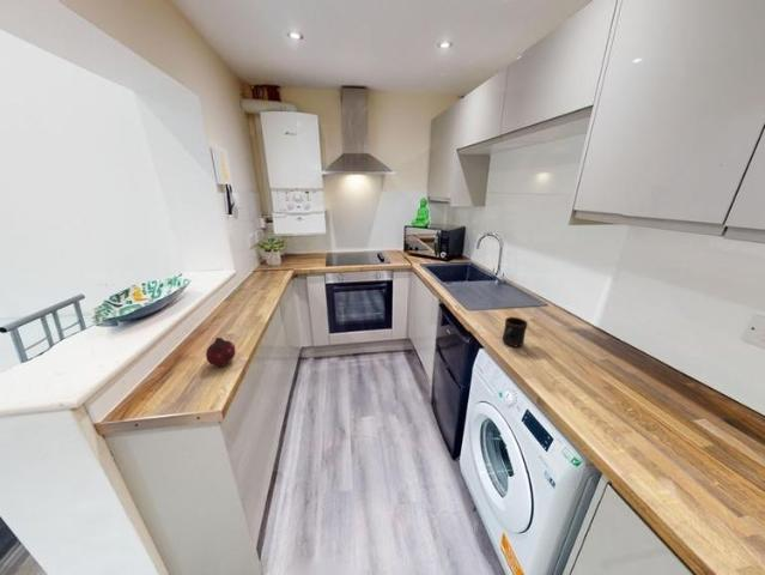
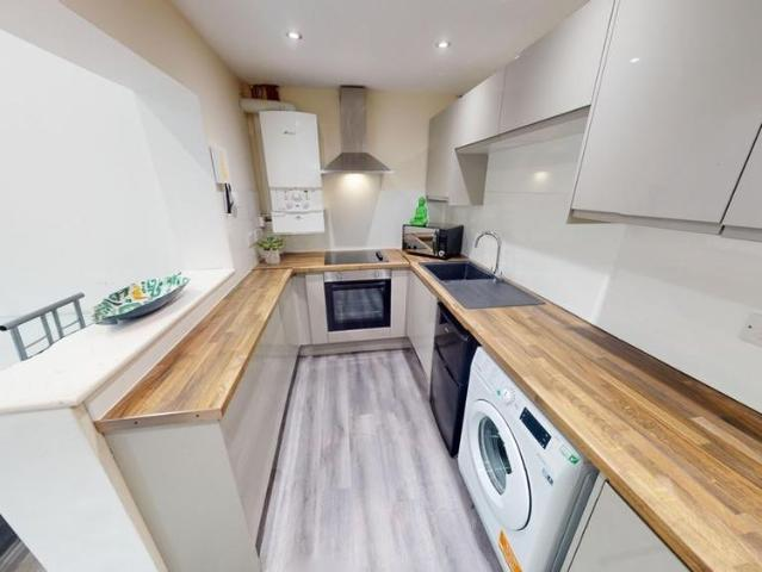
- mug (512, 333)
- fruit (220, 351)
